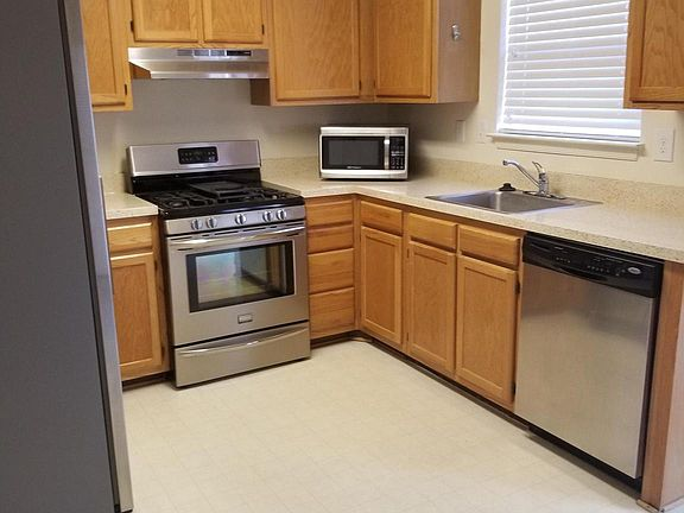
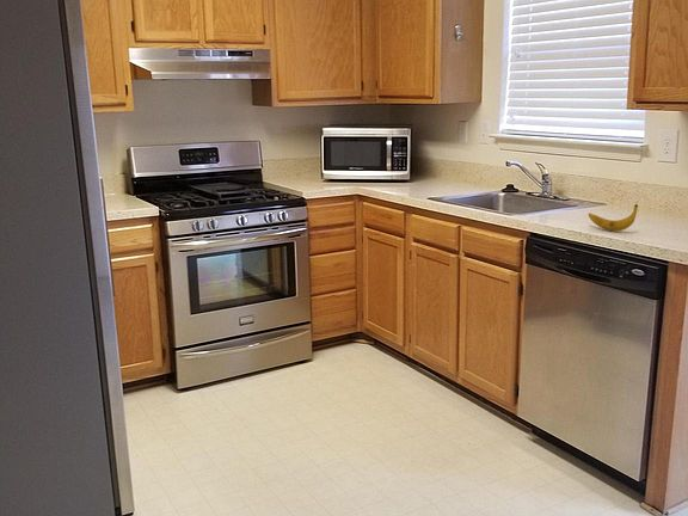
+ banana (609, 220)
